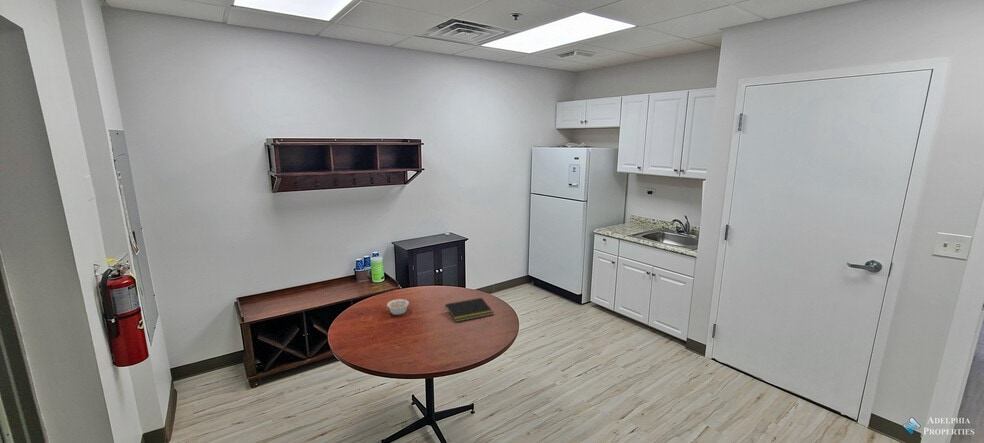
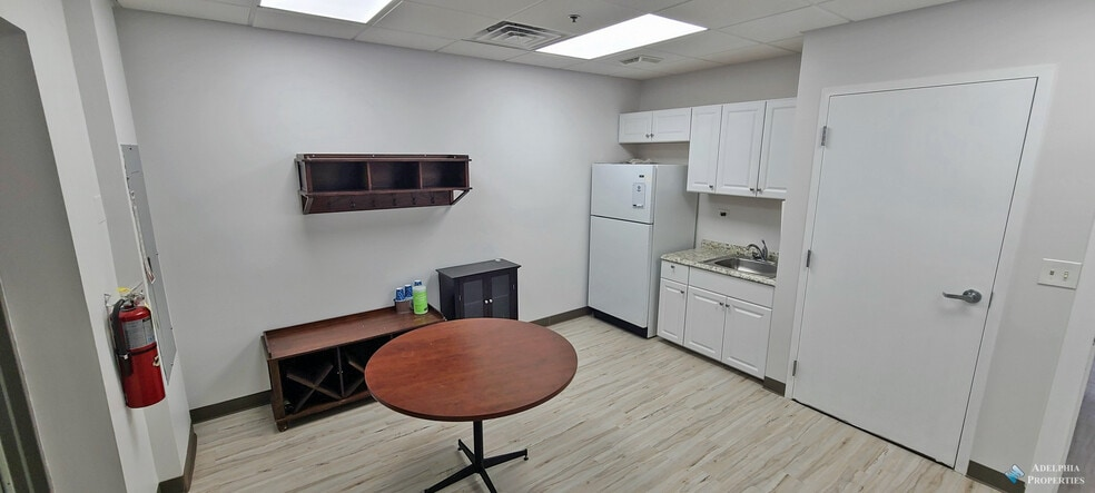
- legume (398, 306)
- notepad (469, 309)
